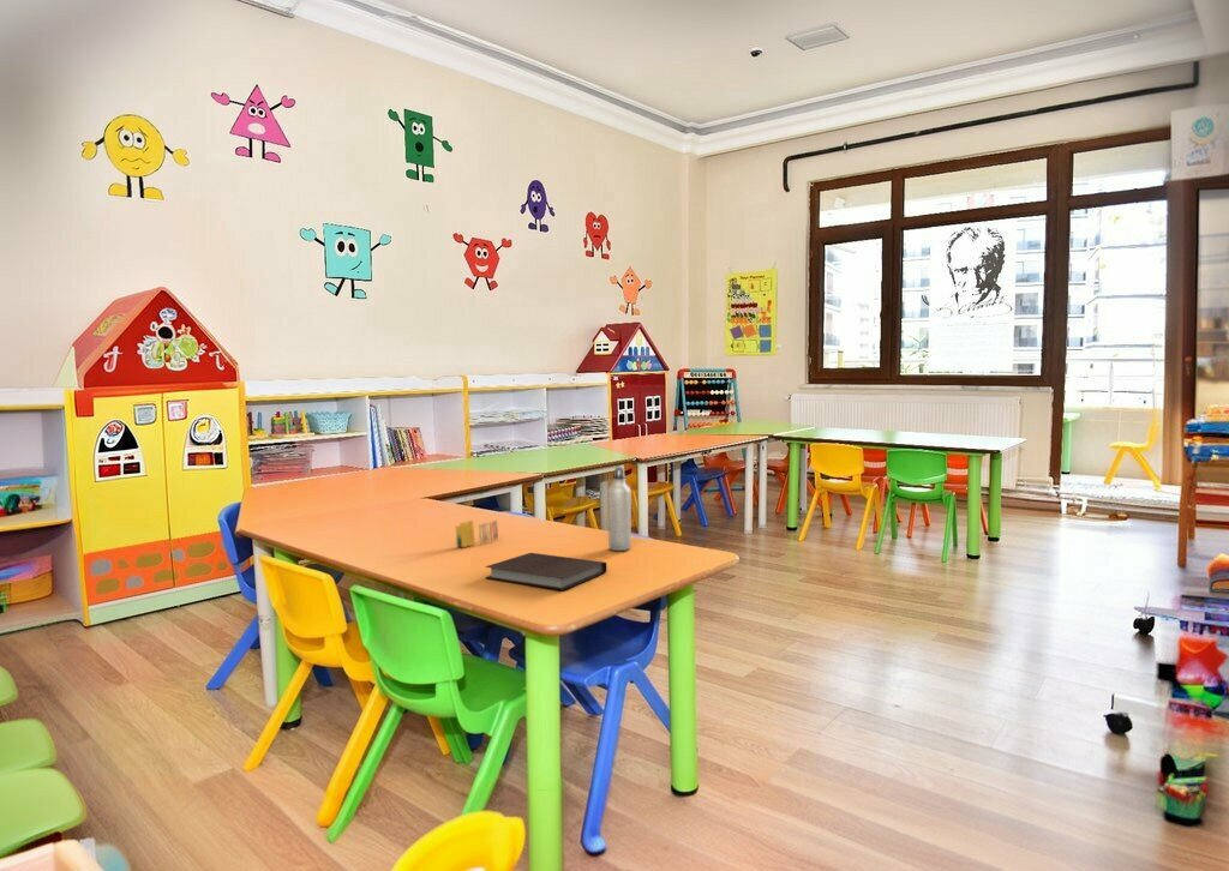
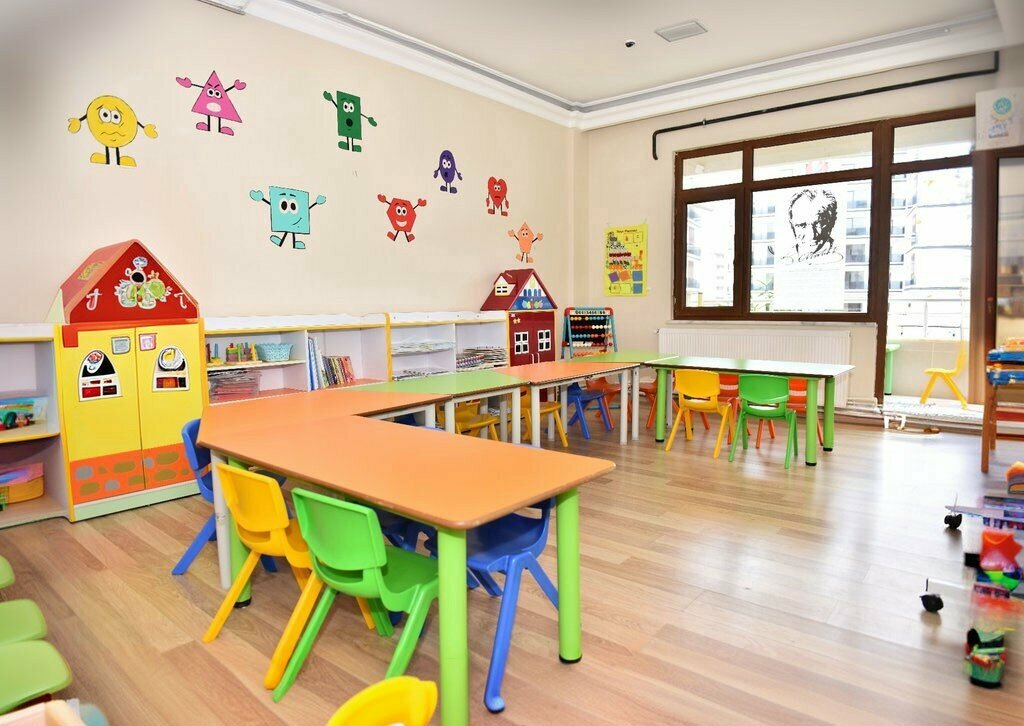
- crayon (479, 531)
- notebook (546, 569)
- water bottle (619, 507)
